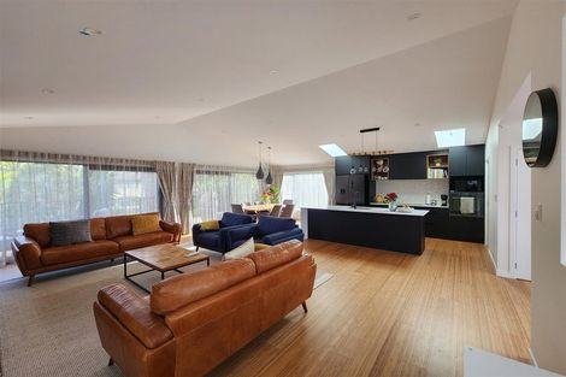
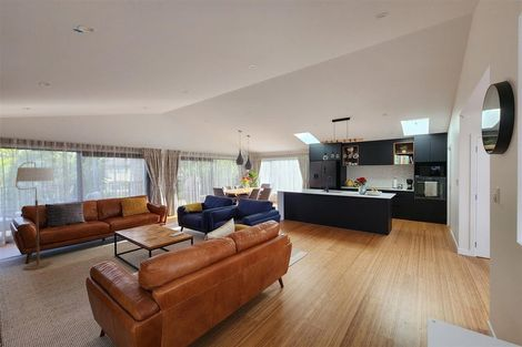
+ floor lamp (36, 214)
